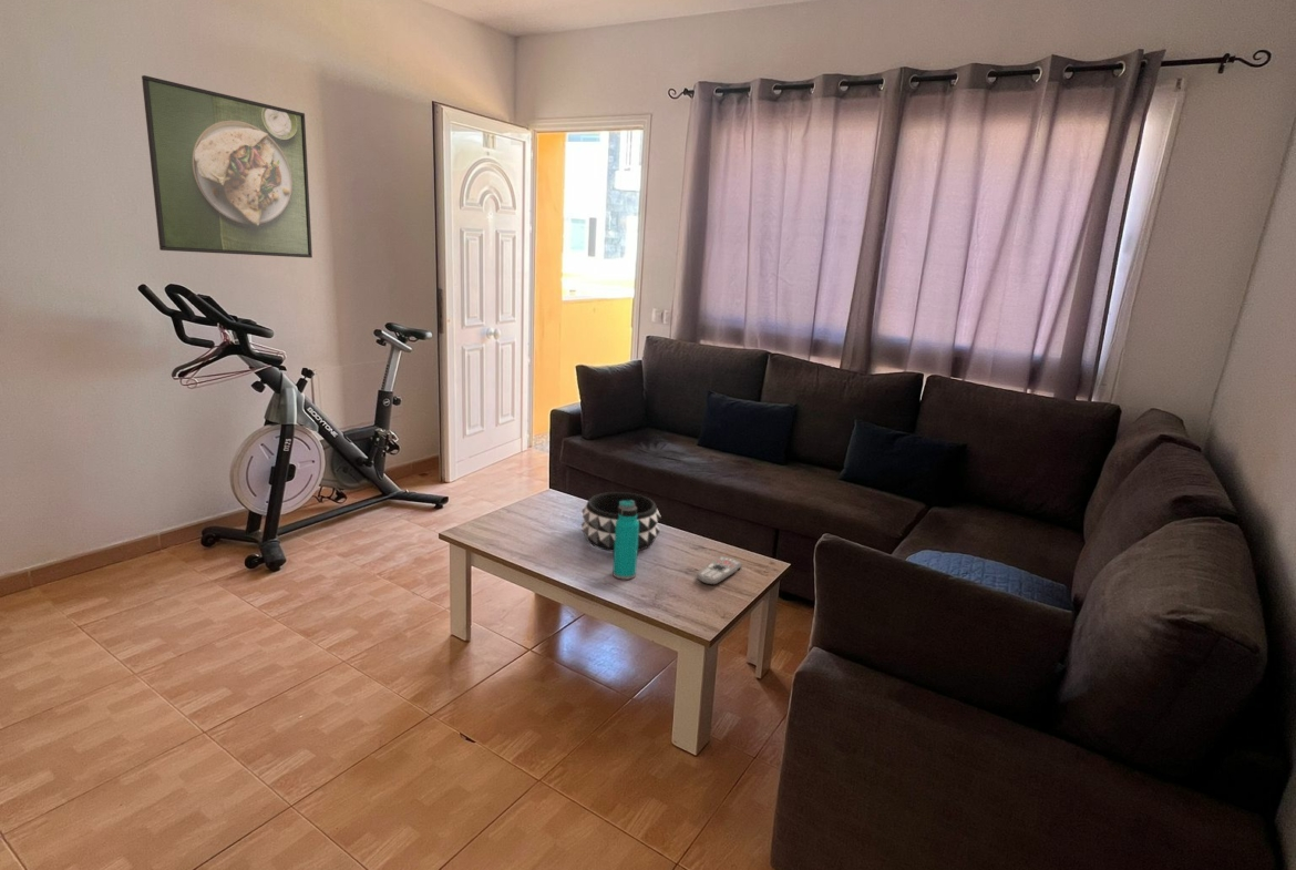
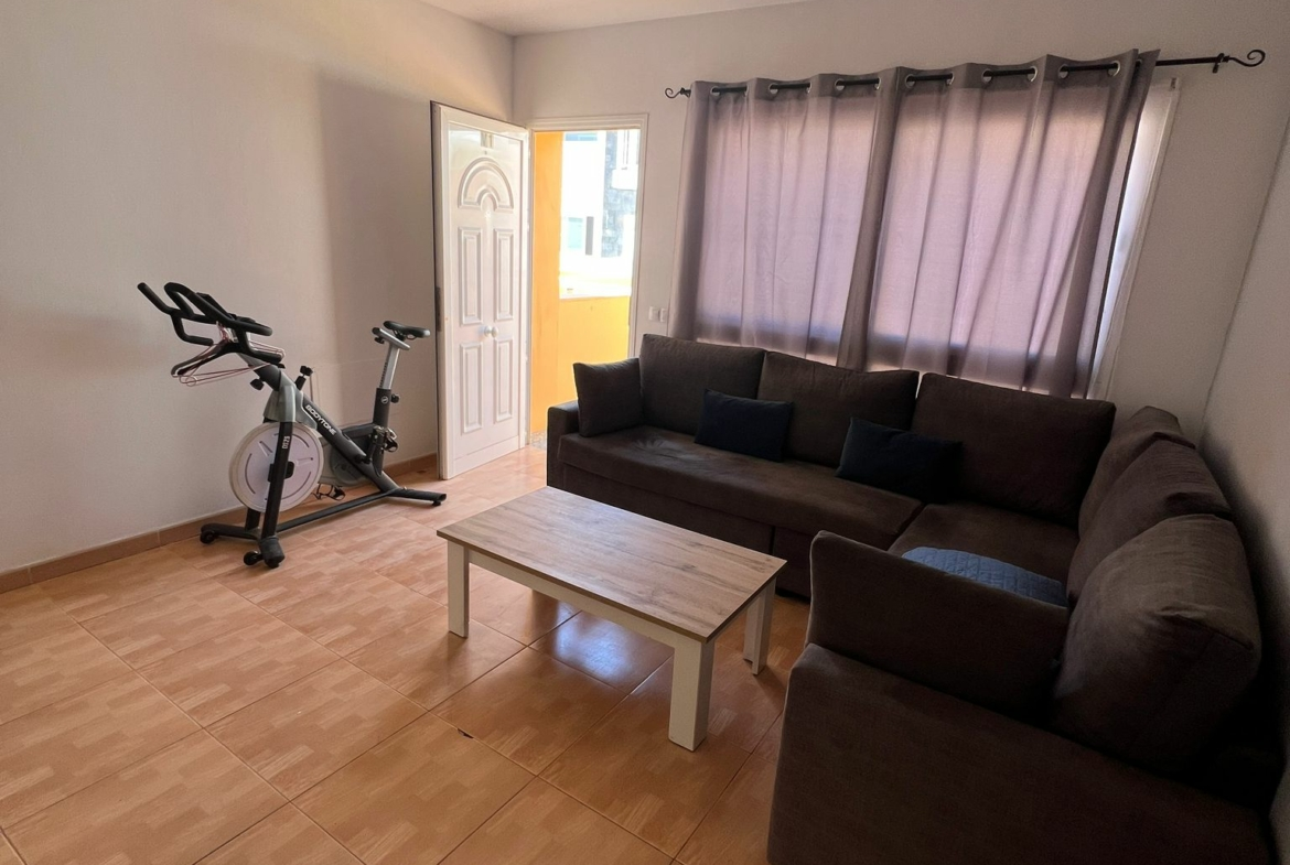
- remote control (718, 571)
- decorative bowl (618, 518)
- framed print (236, 177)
- water bottle (626, 538)
